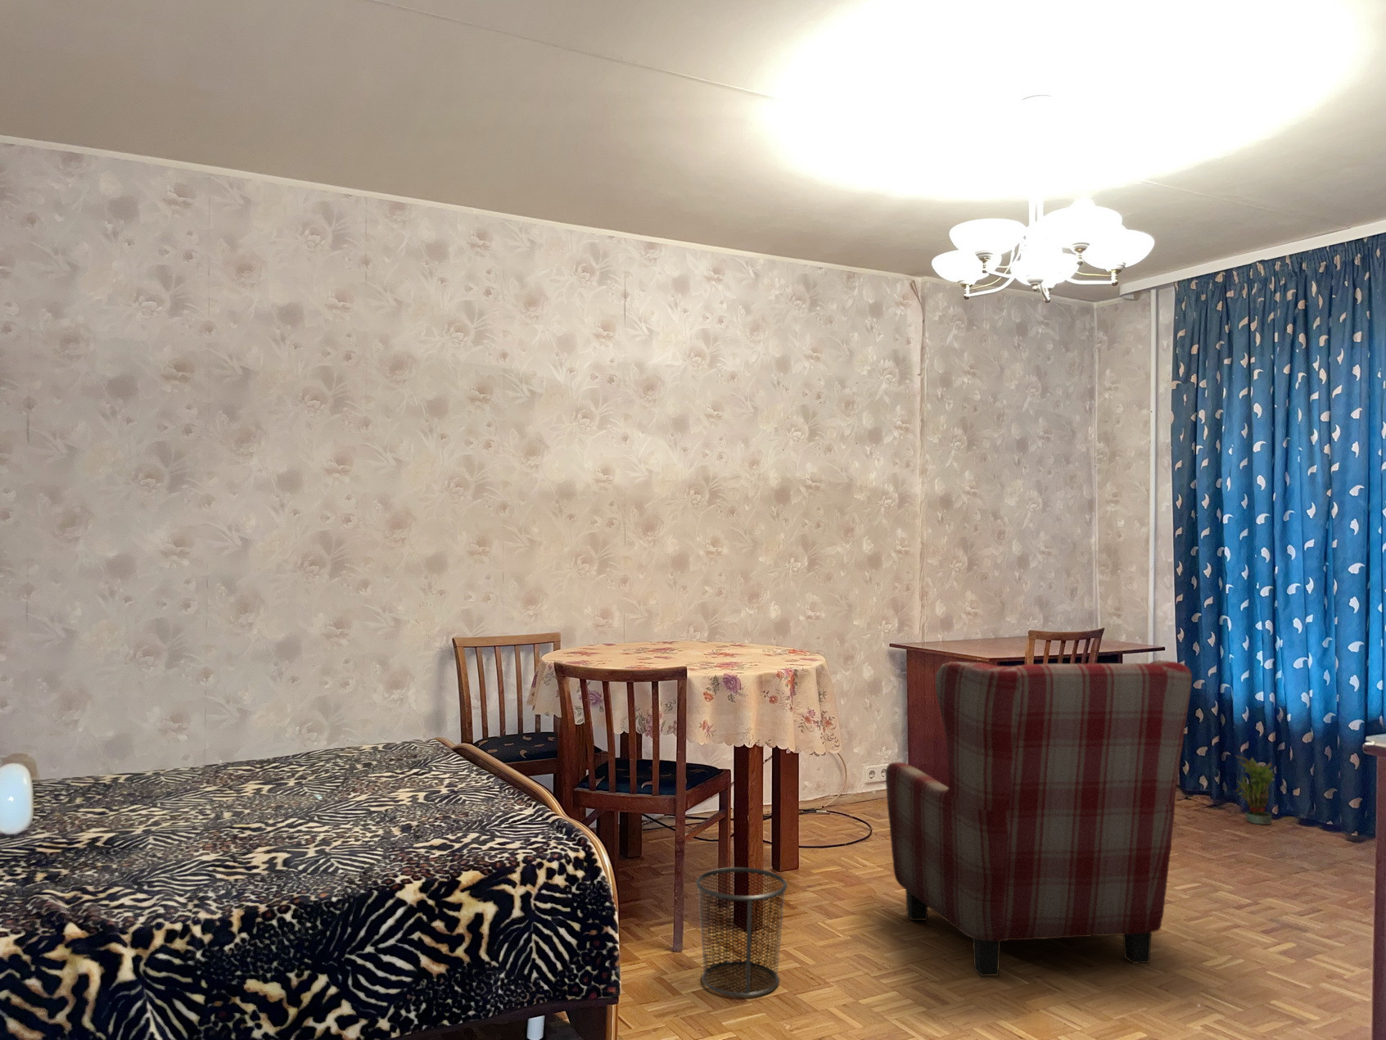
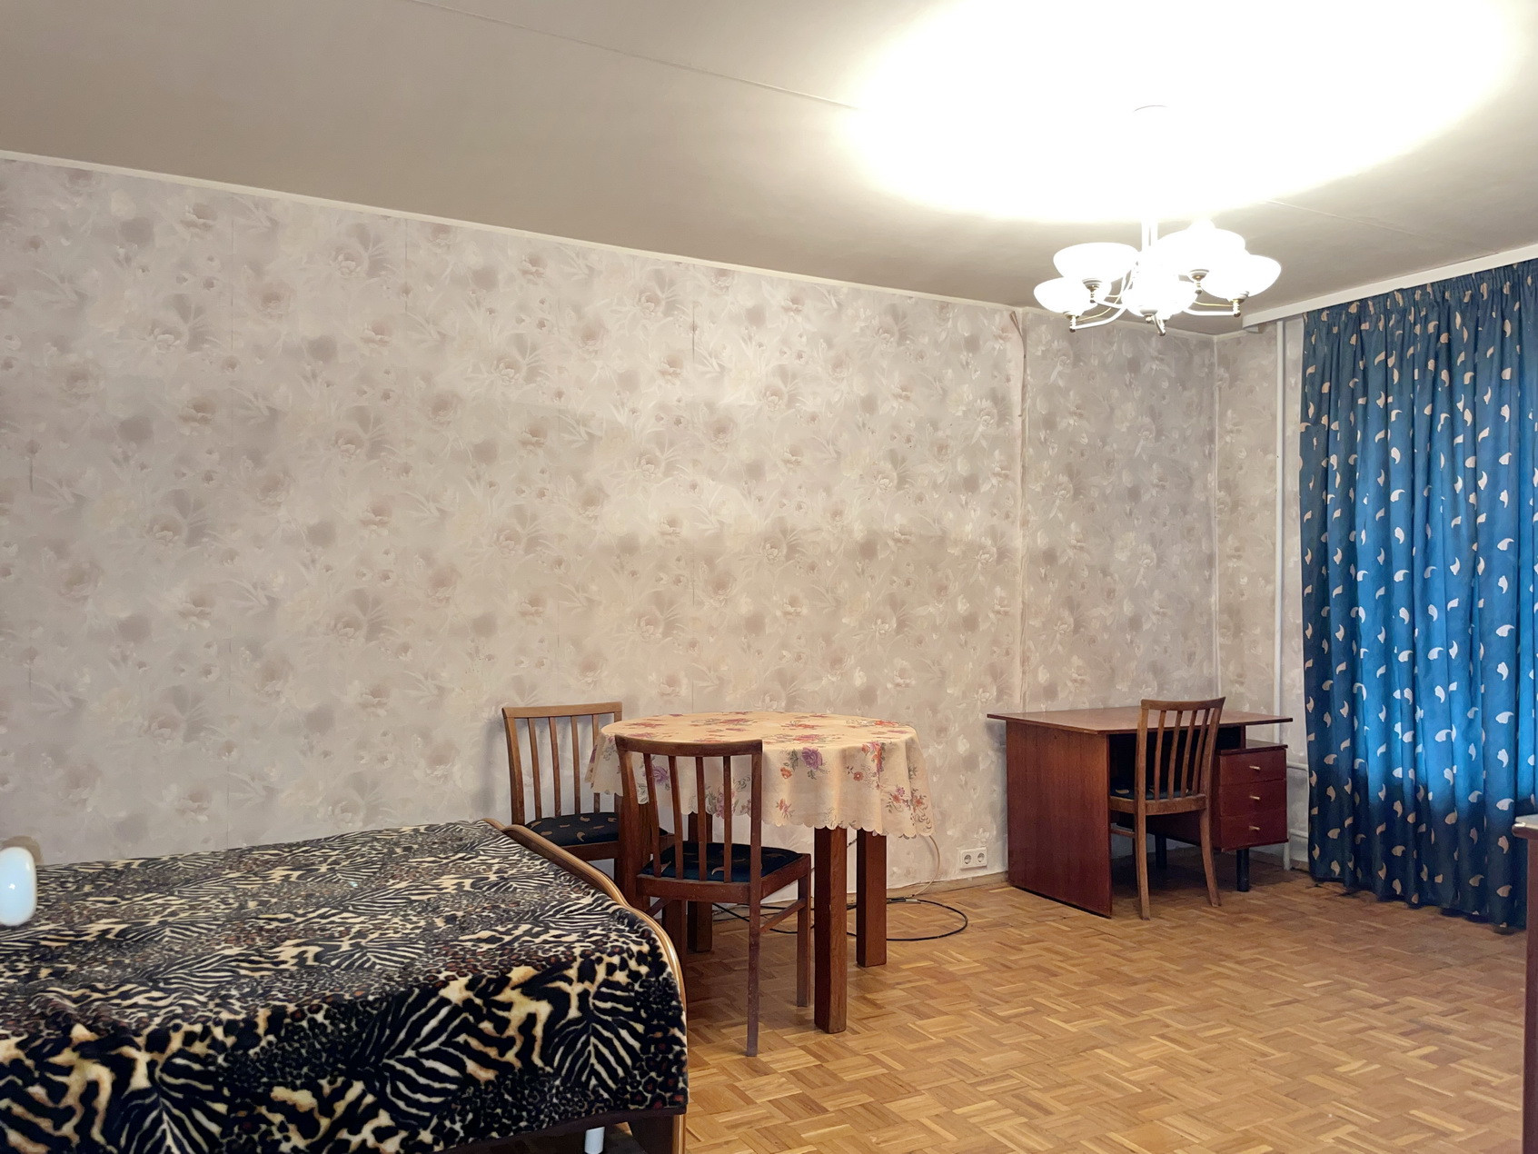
- armchair (1029, 796)
- potted plant (1253, 788)
- waste bin (741, 931)
